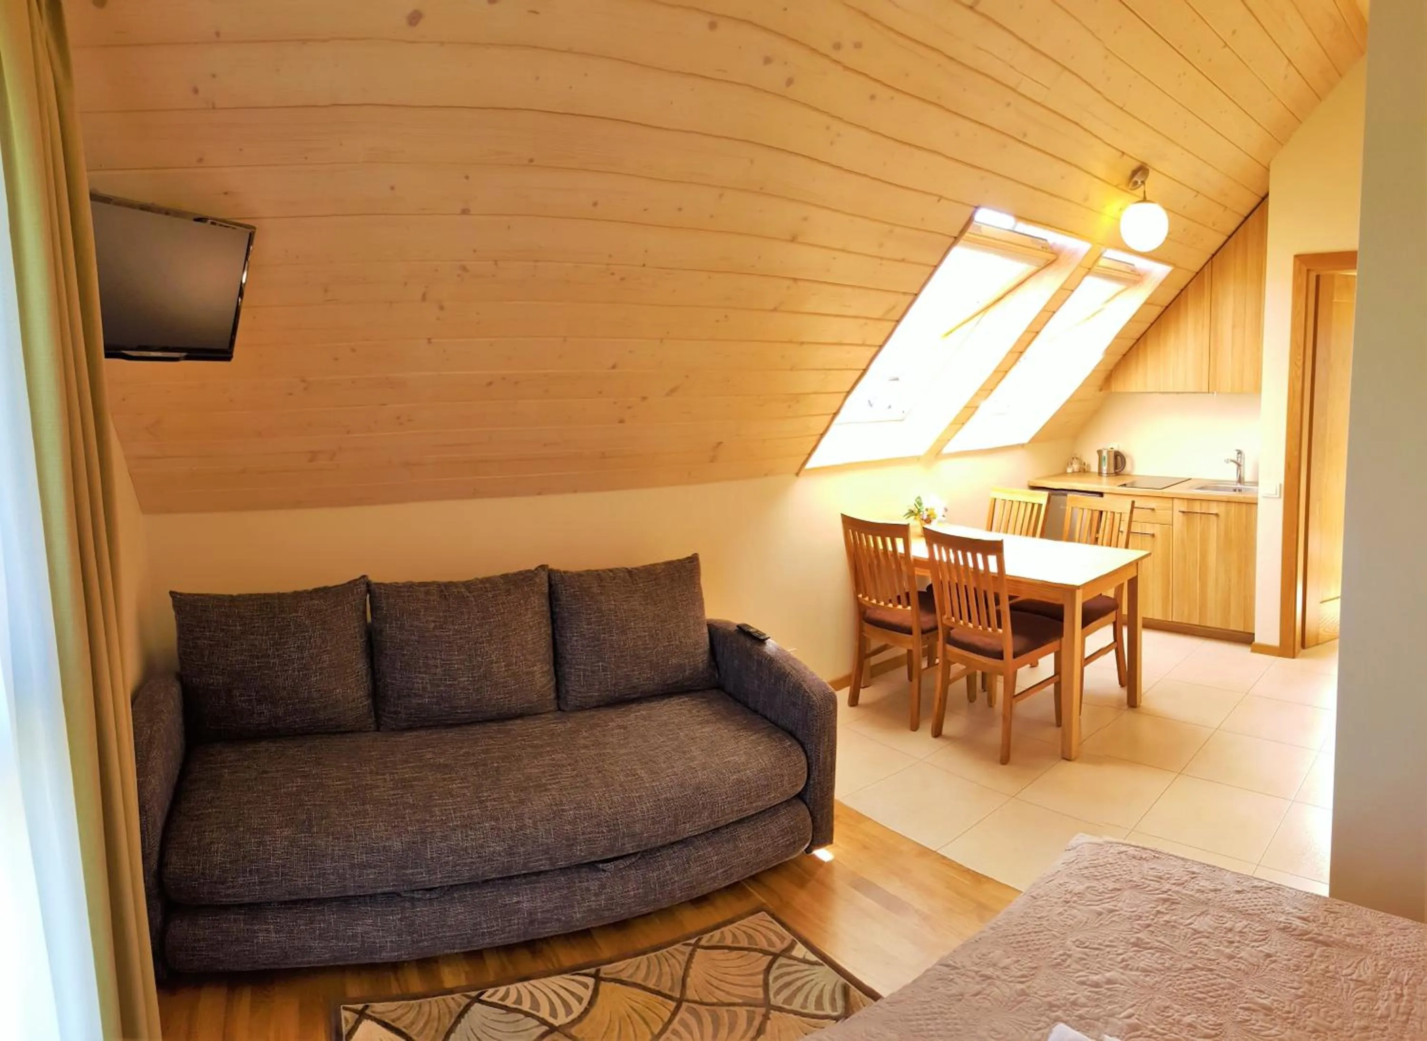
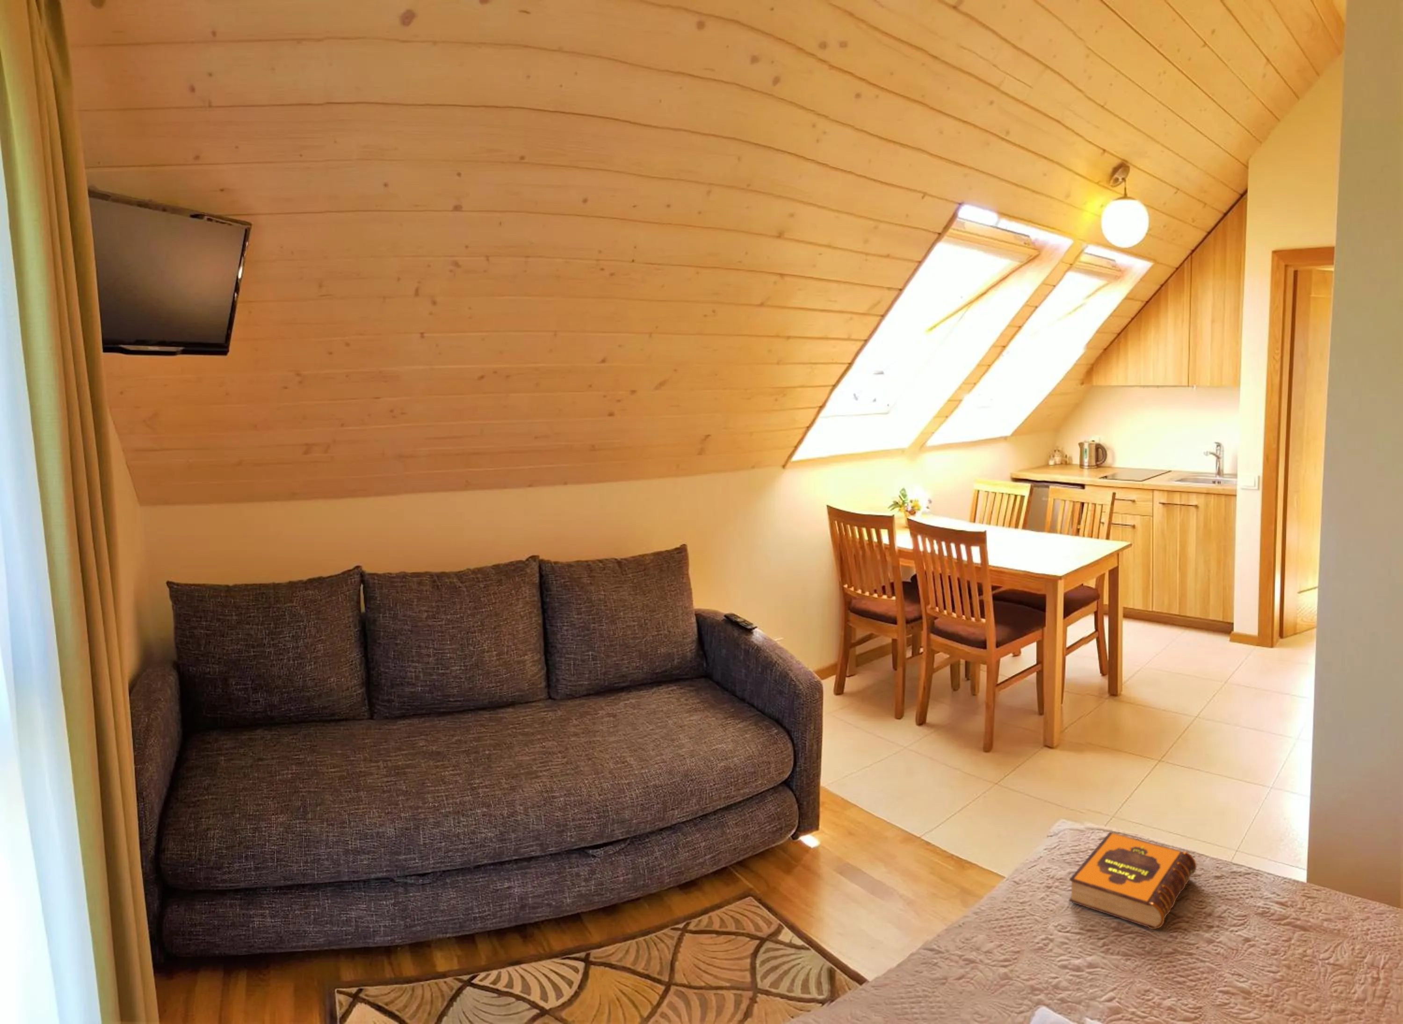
+ hardback book (1134, 878)
